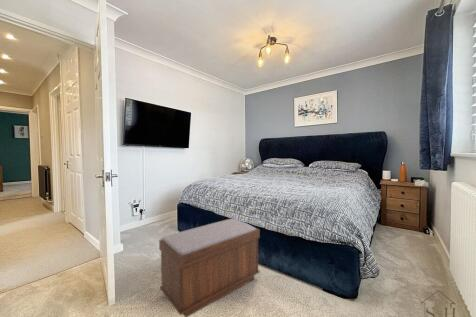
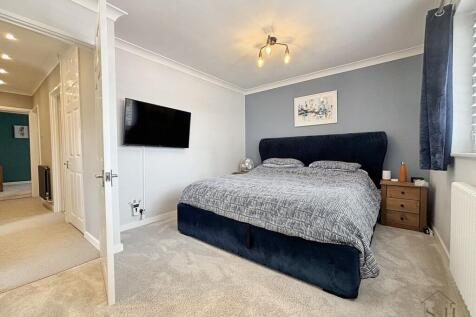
- bench (212, 258)
